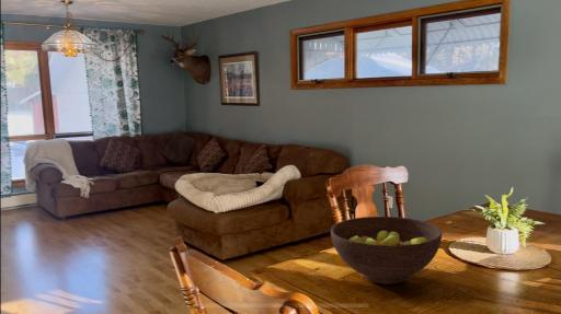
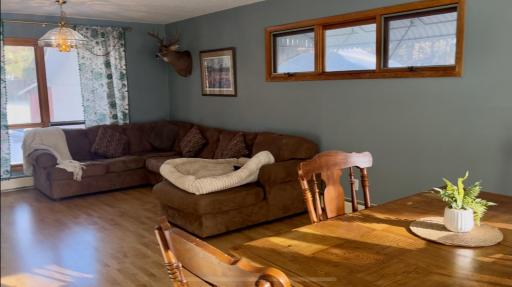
- fruit bowl (385, 253)
